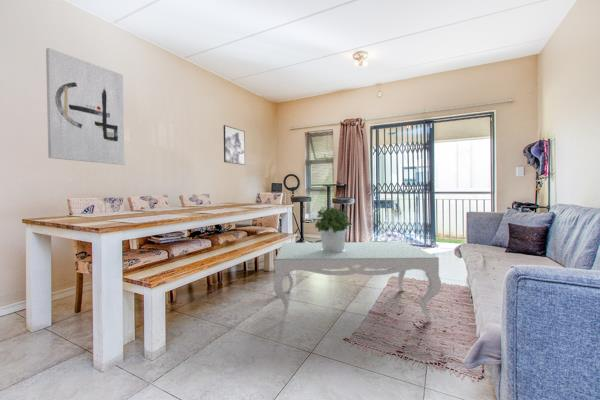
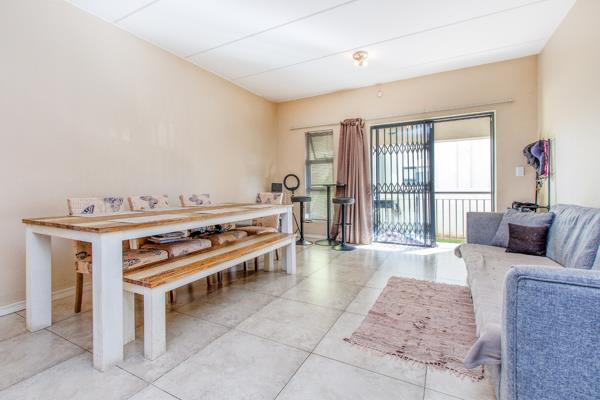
- wall art (234, 146)
- coffee table (349, 274)
- potted plant (330, 228)
- wall art (89, 112)
